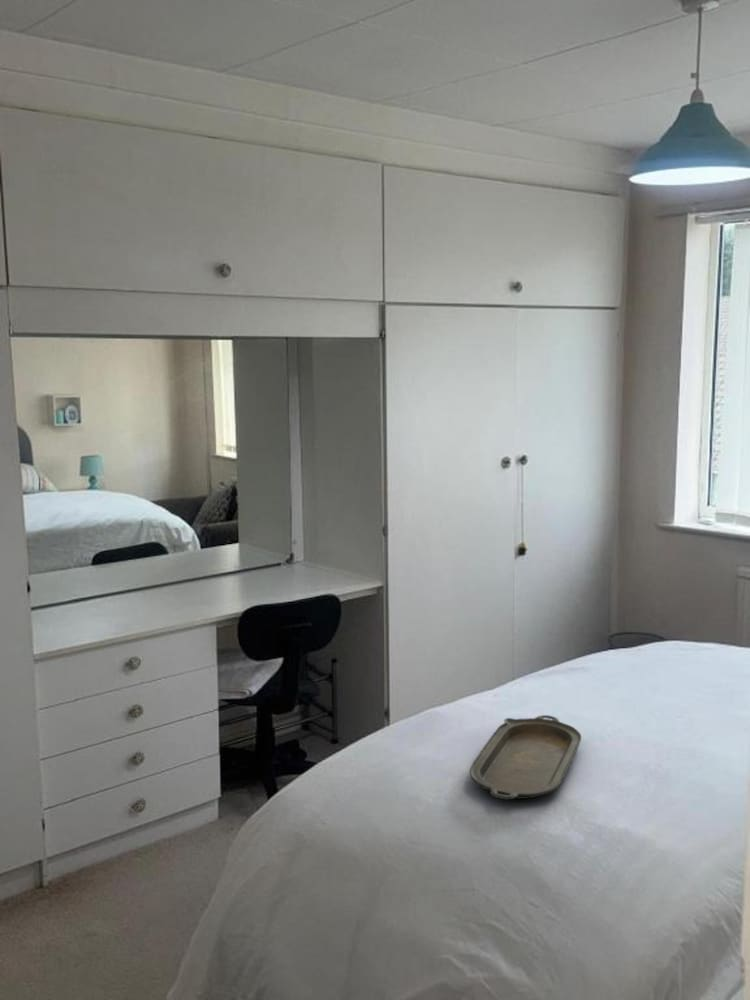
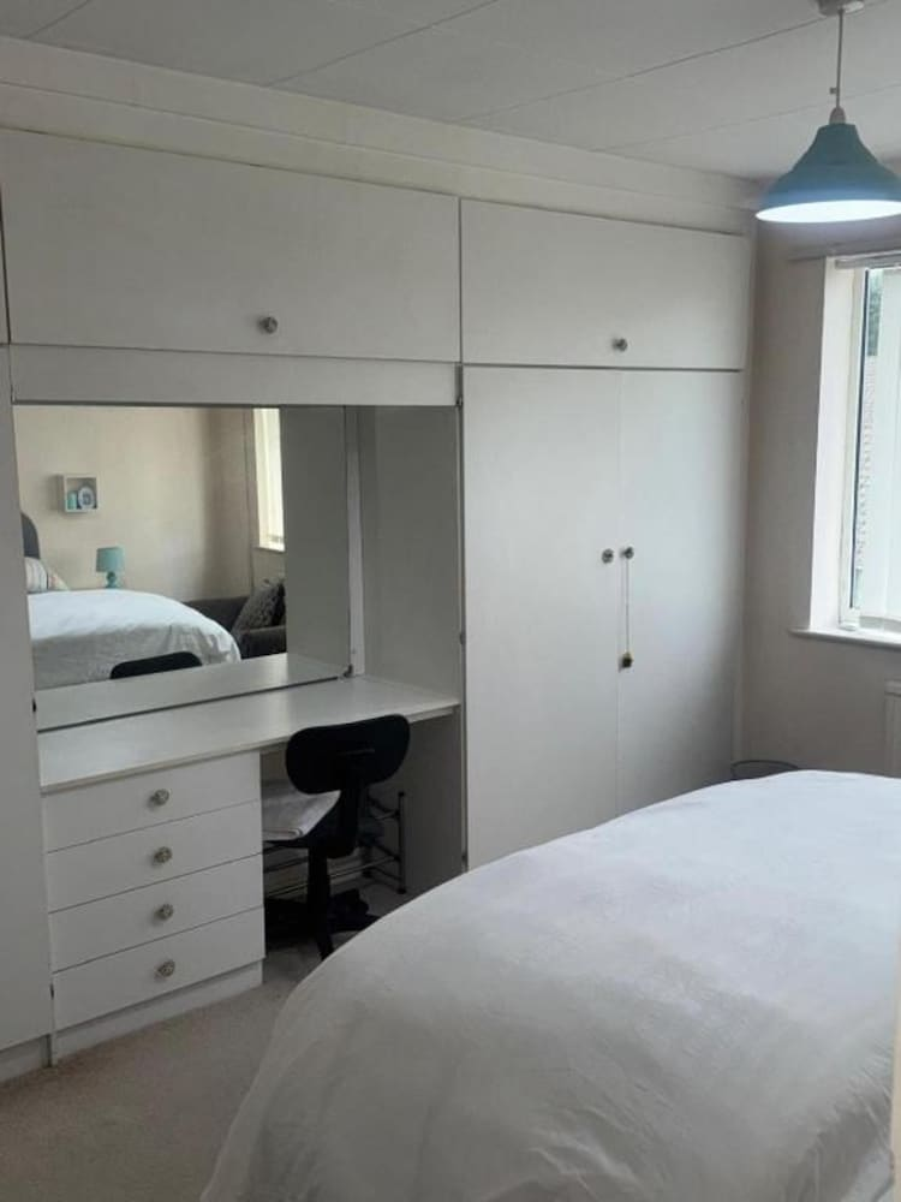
- serving tray (527, 757)
